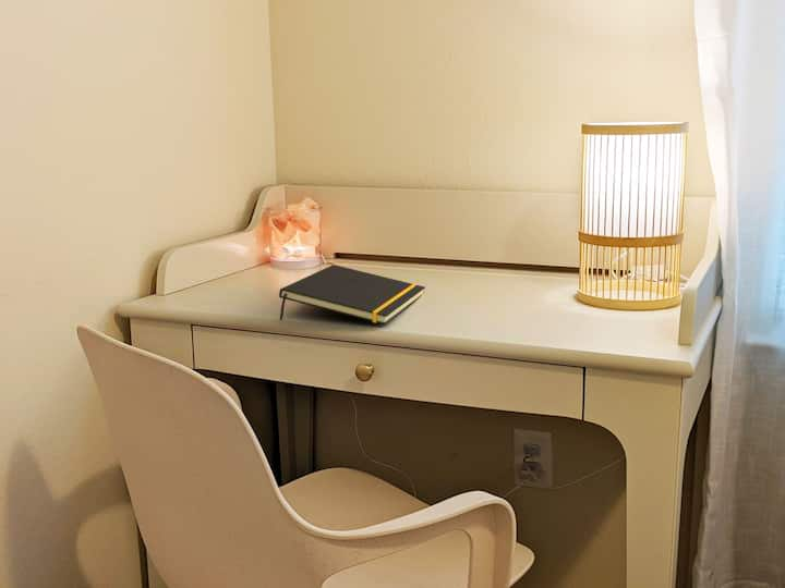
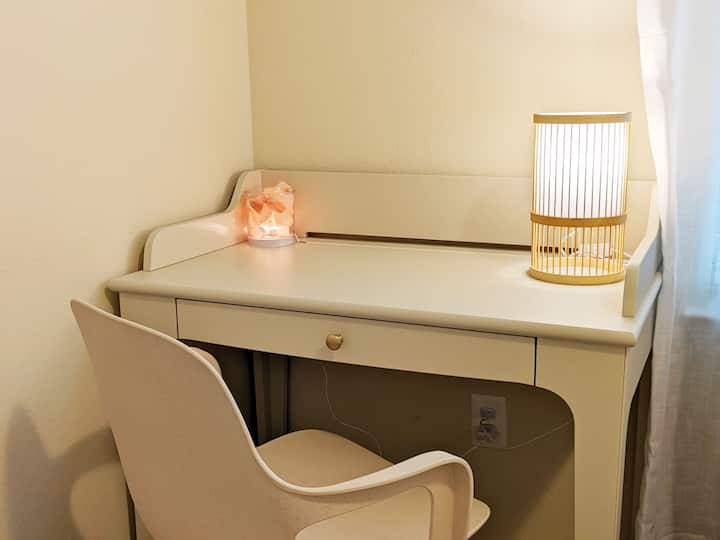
- notepad (357, 292)
